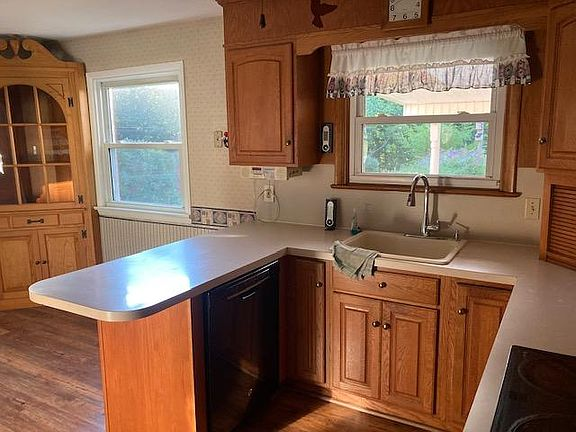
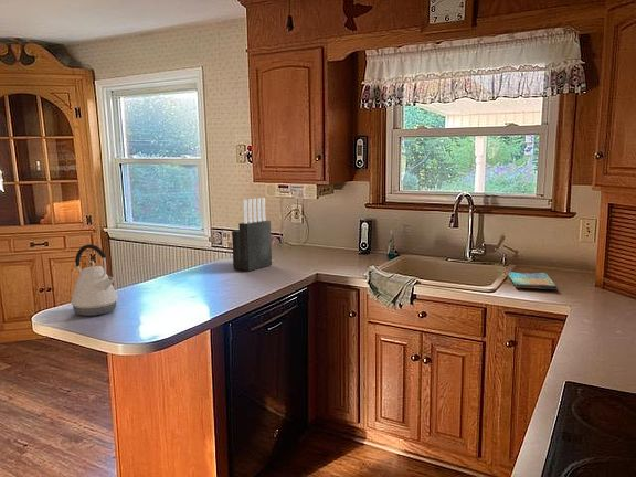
+ knife block (250, 232)
+ kettle (94, 278)
+ dish towel (531, 279)
